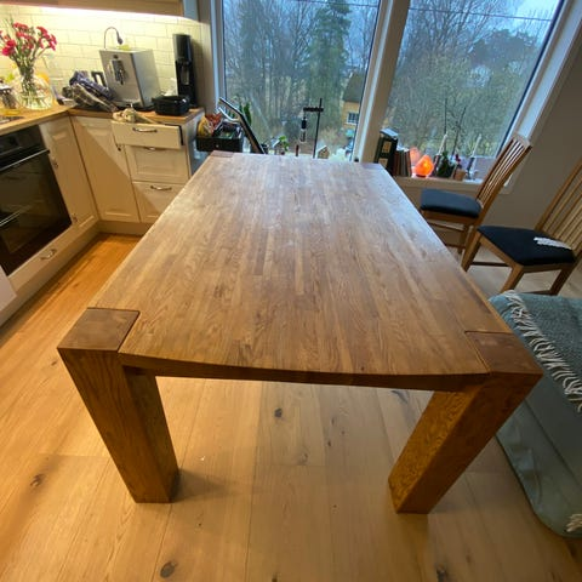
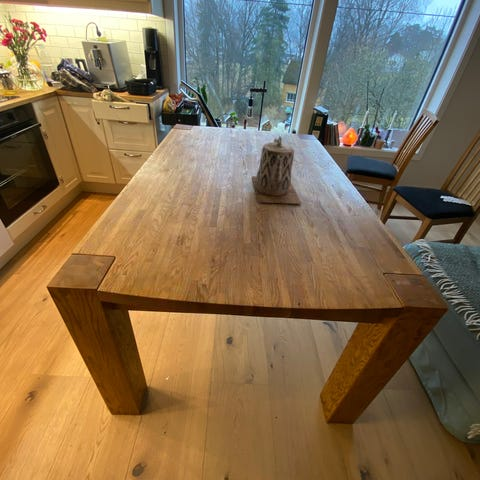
+ teapot (278, 164)
